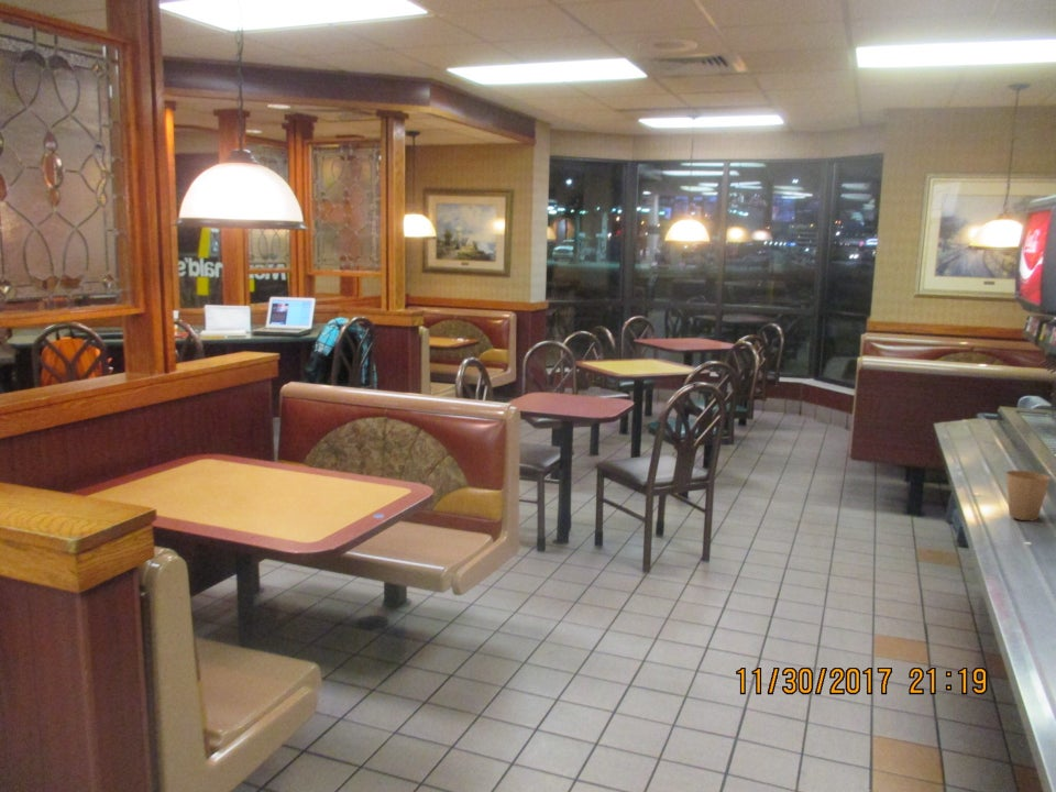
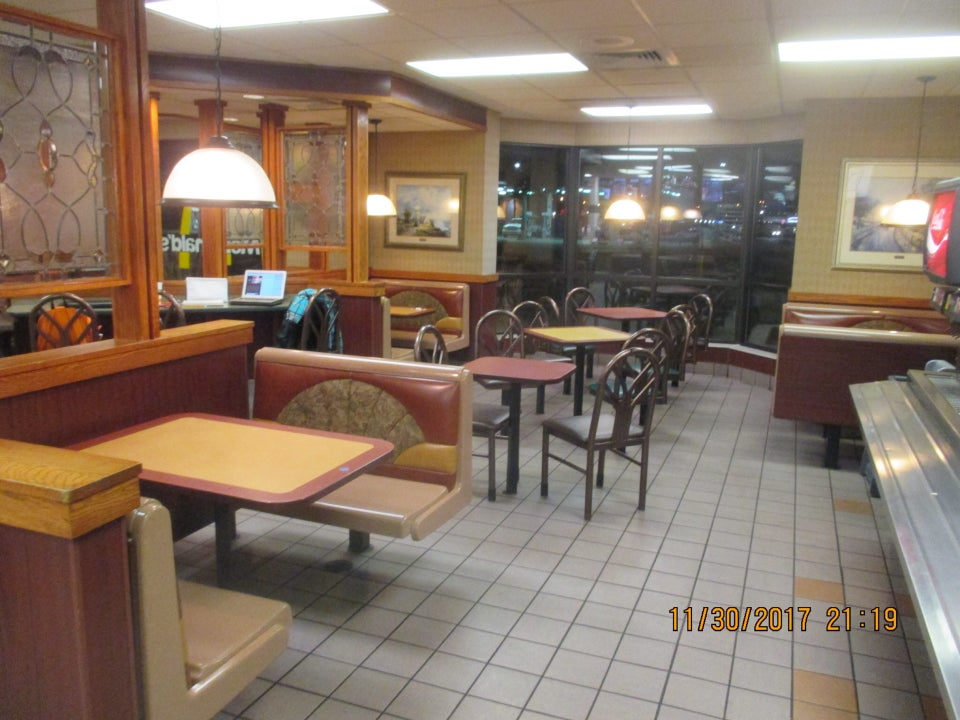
- paper cup (1025, 496)
